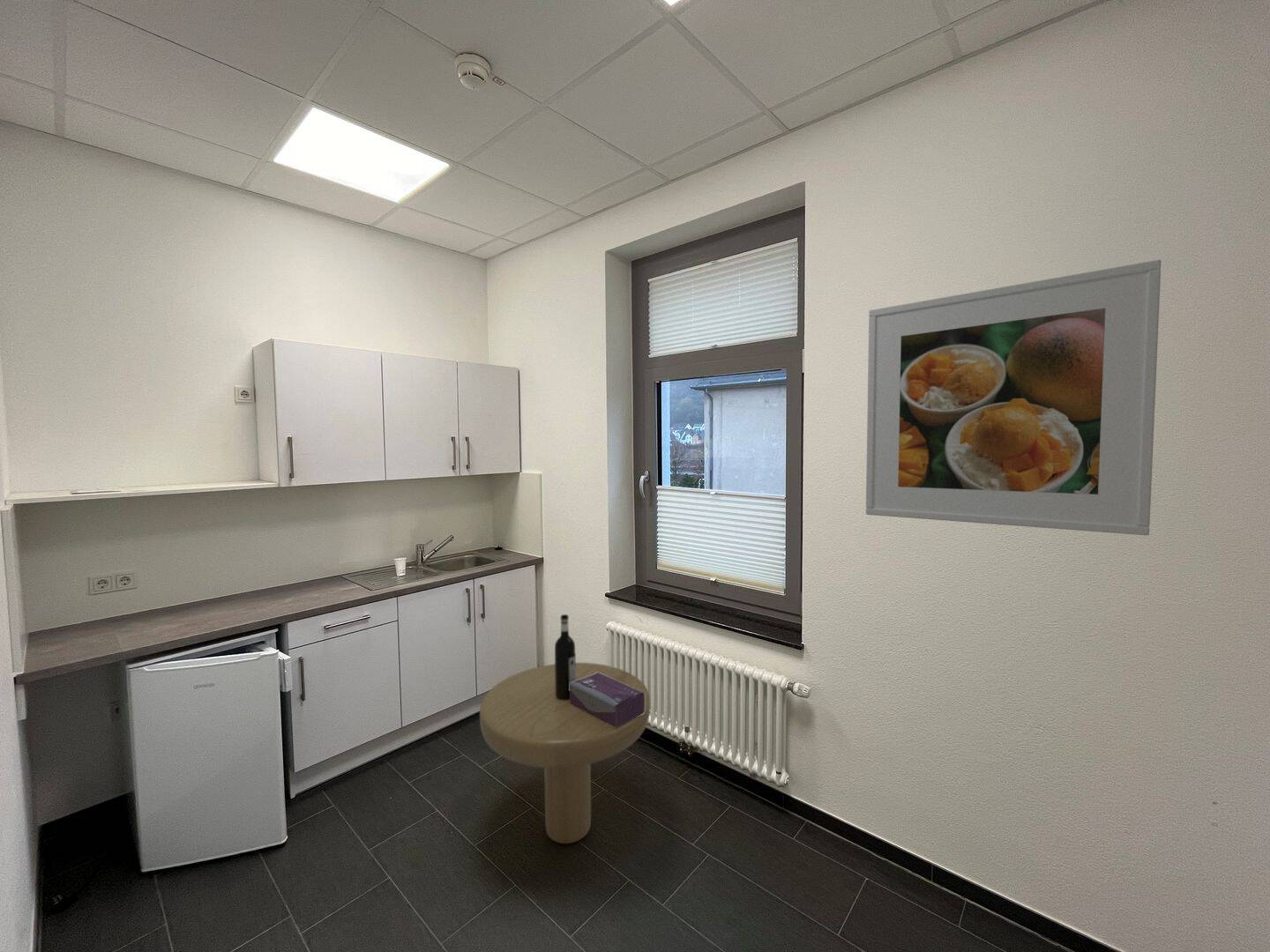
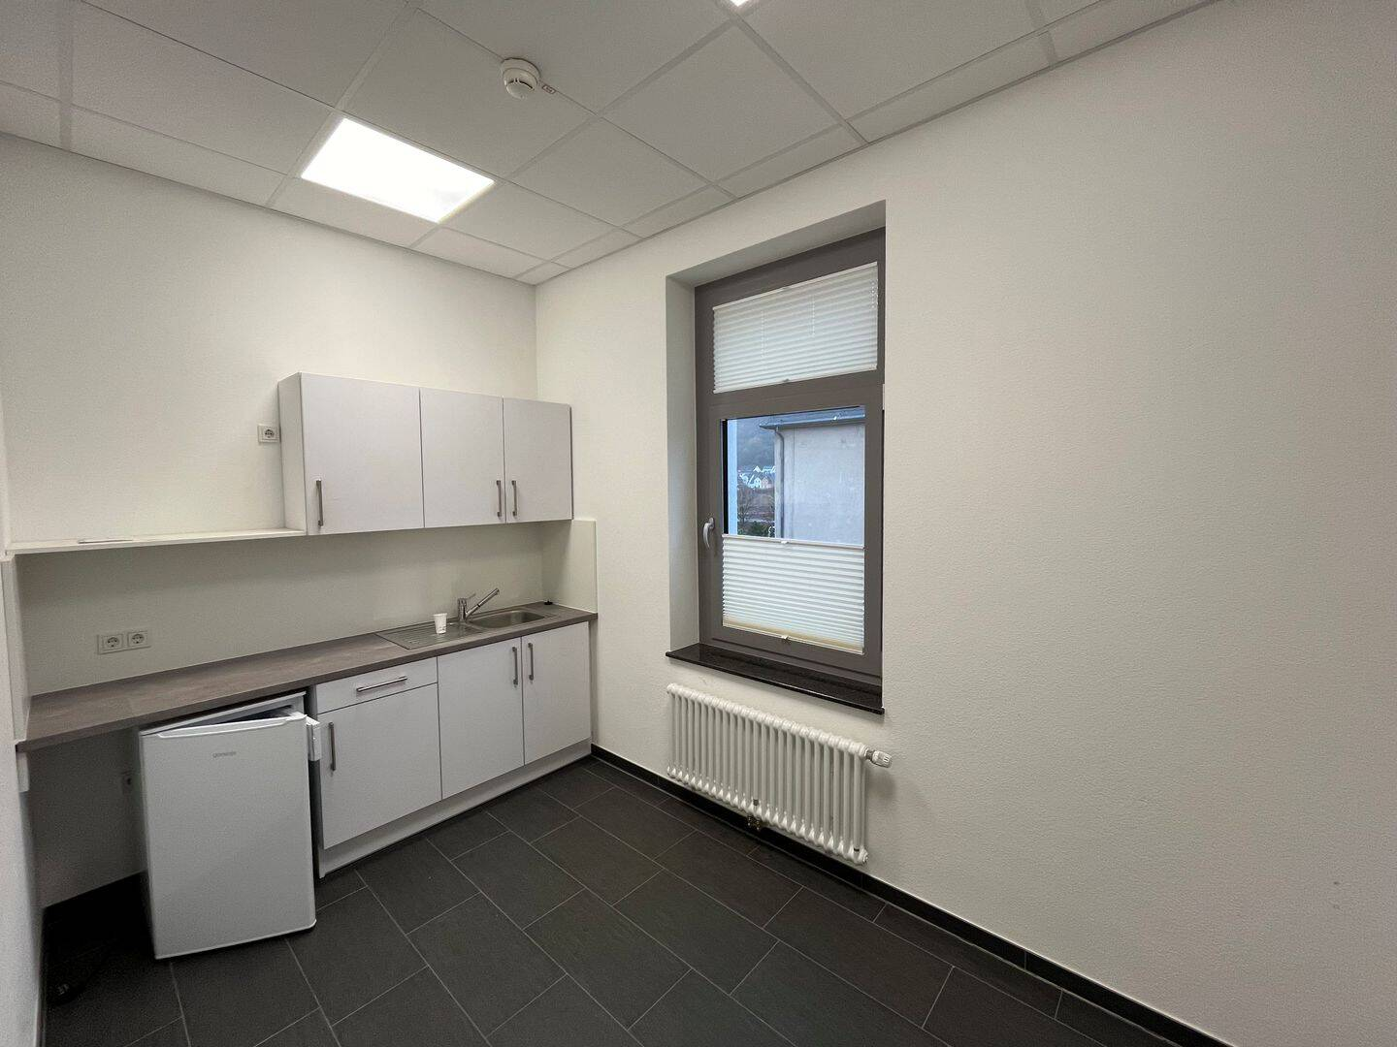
- tissue box (606, 695)
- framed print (990, 407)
- dining table (566, 723)
